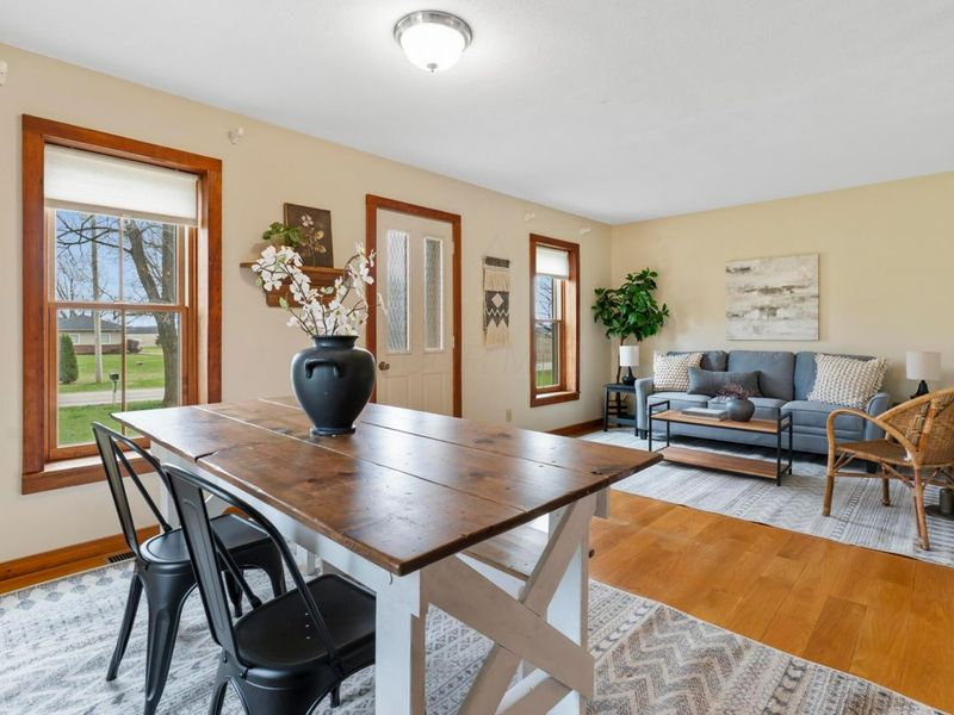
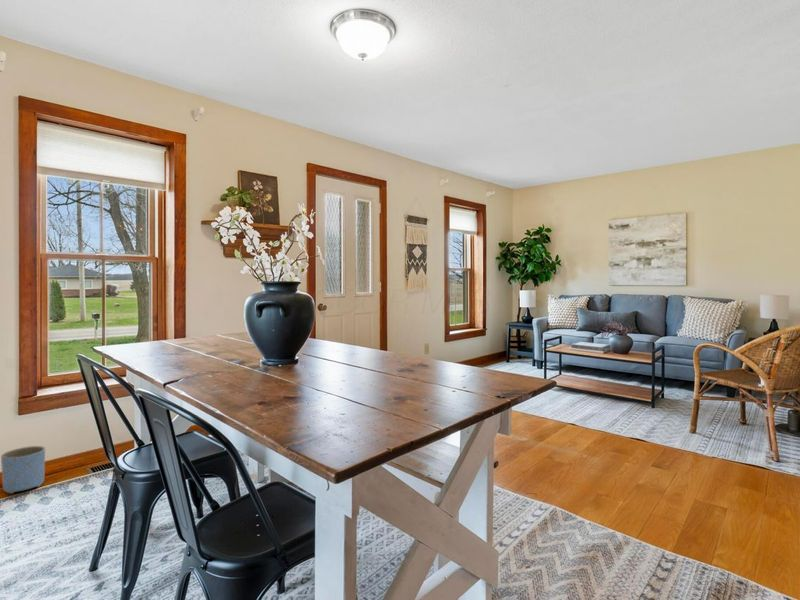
+ planter (23, 469)
